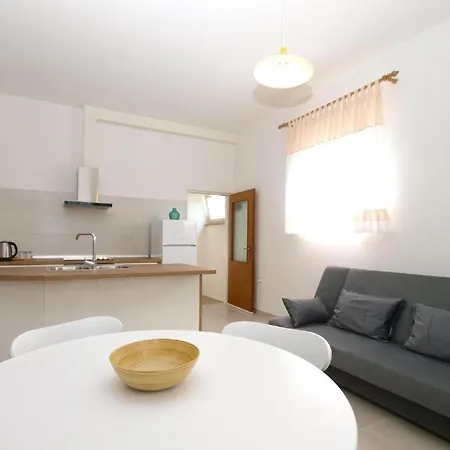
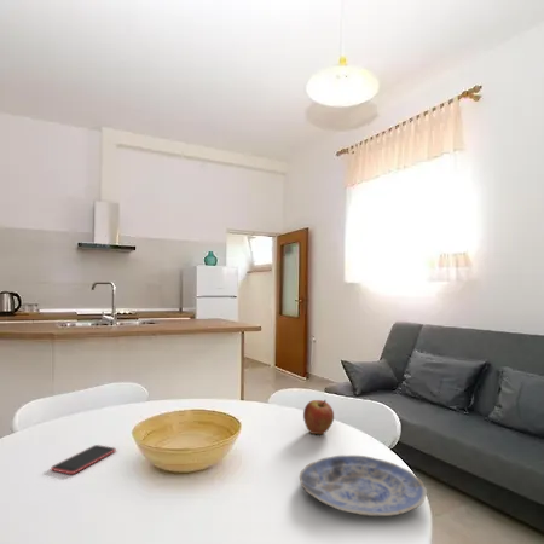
+ smartphone (85, 458)
+ apple (318, 415)
+ plate (360, 485)
